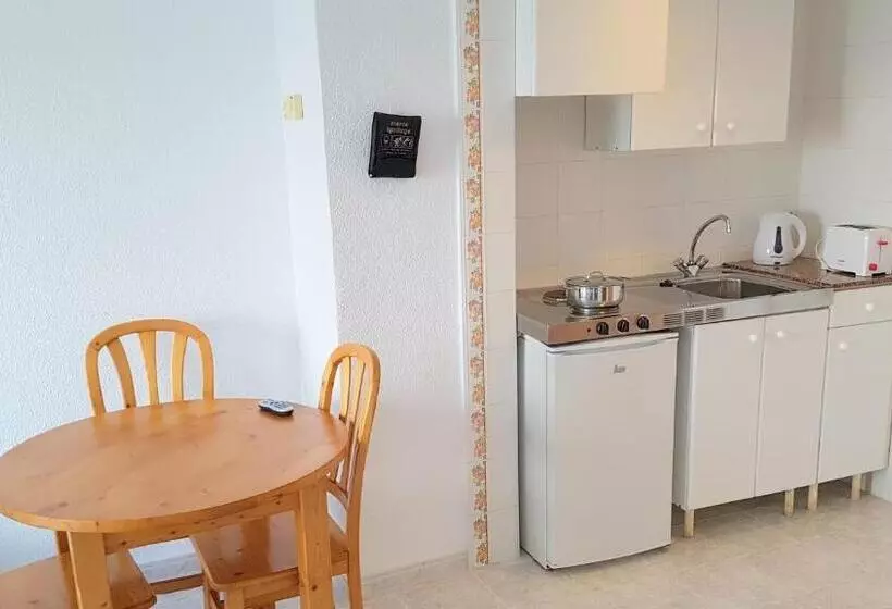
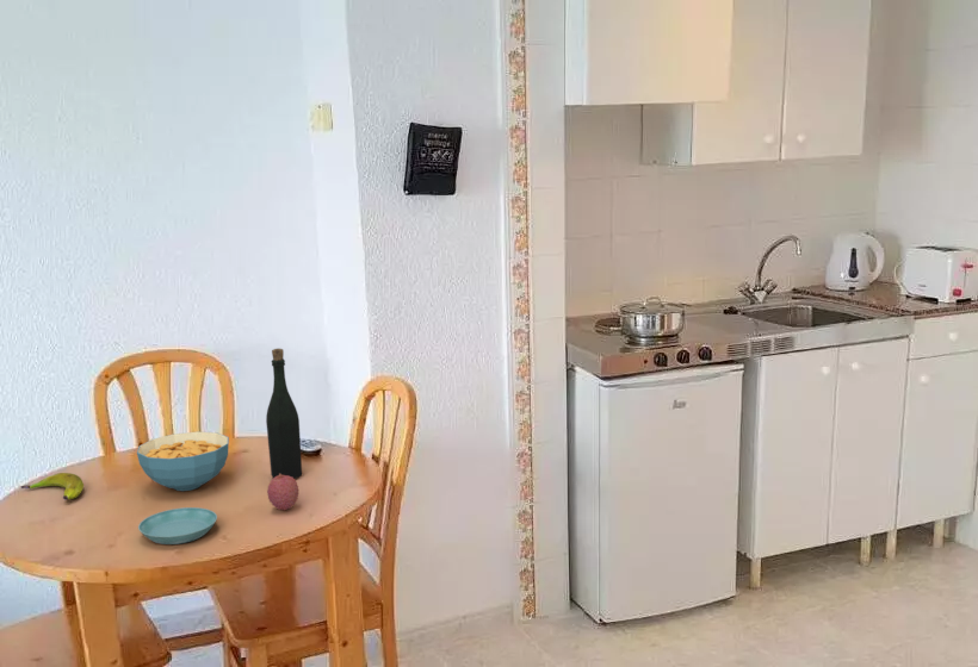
+ banana (60, 485)
+ fruit (283, 491)
+ saucer (178, 526)
+ bottle (281, 413)
+ cereal bowl (185, 465)
